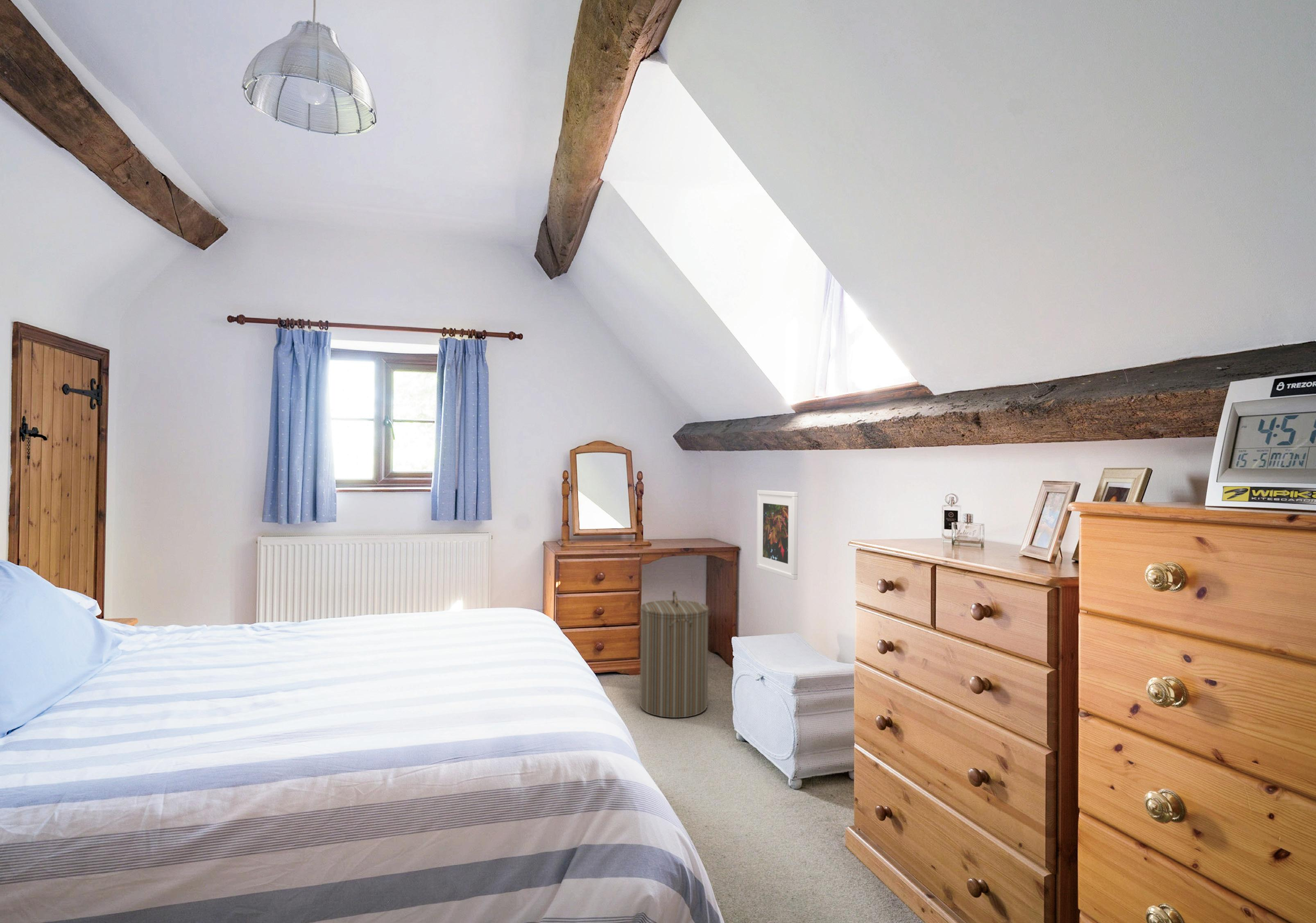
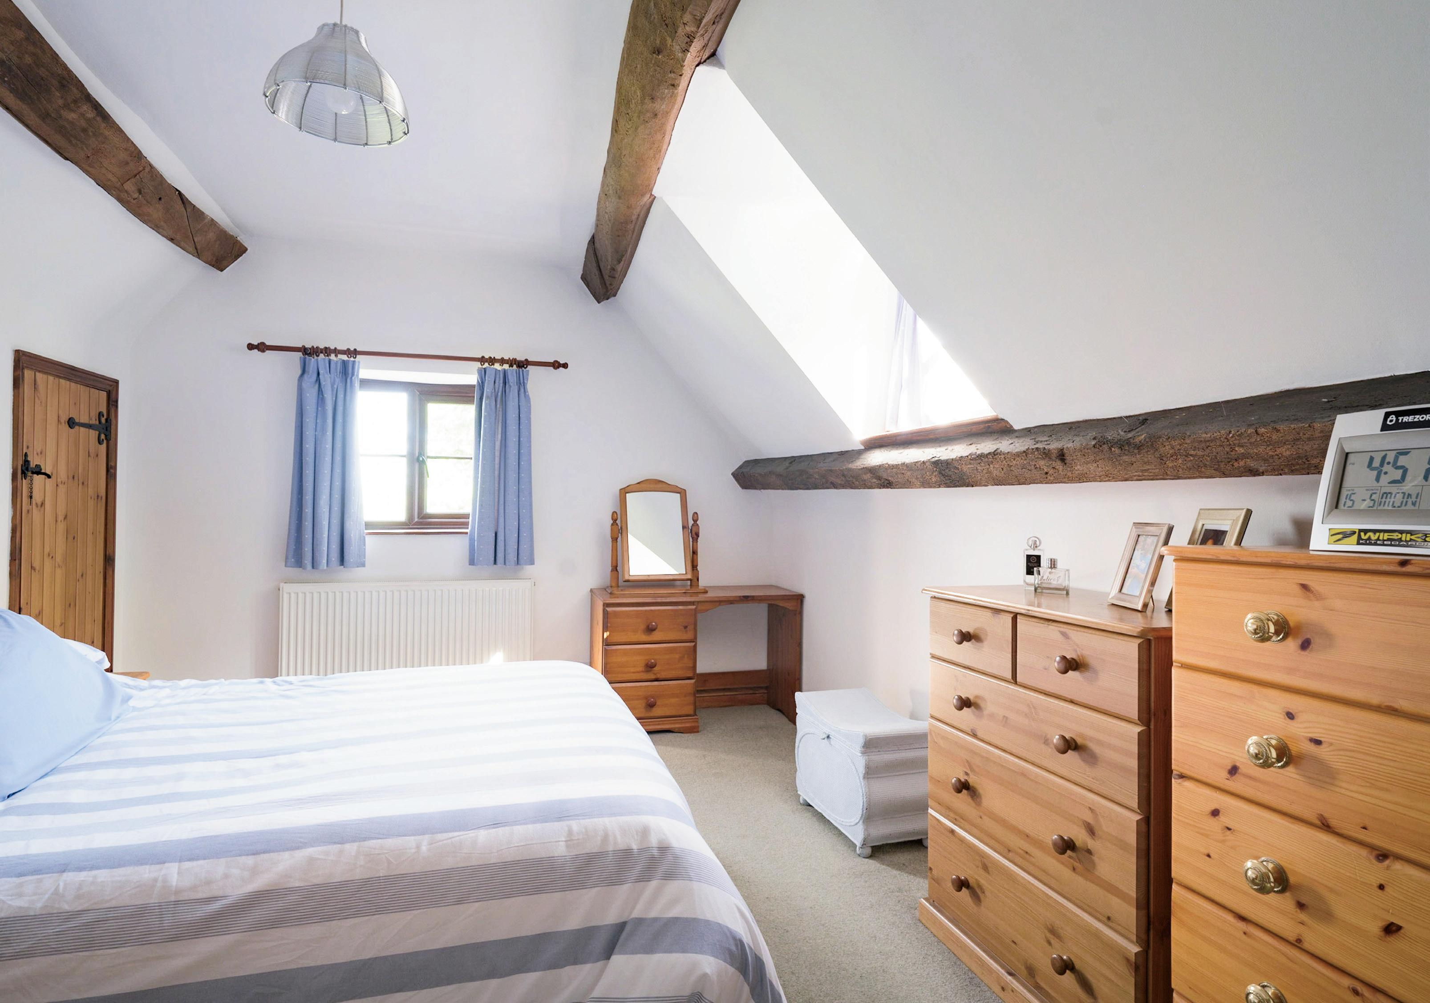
- laundry hamper (674, 648)
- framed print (776, 532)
